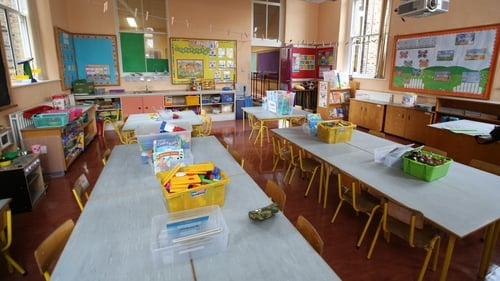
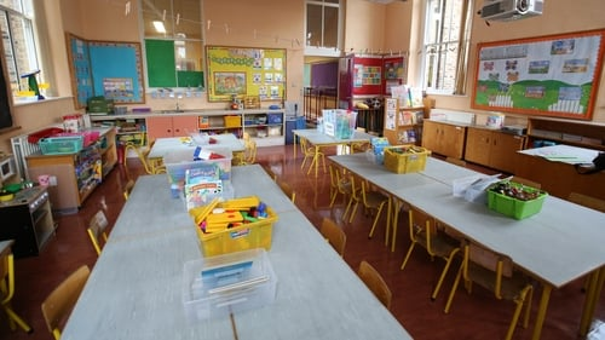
- pencil case (263, 212)
